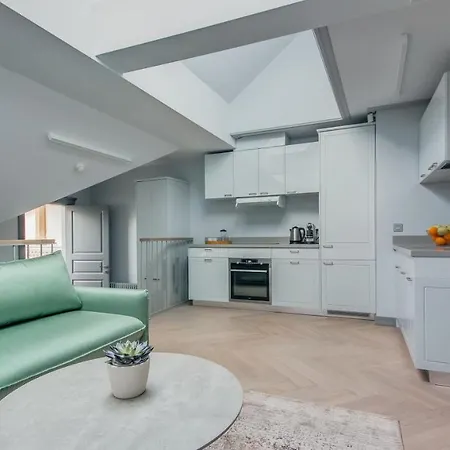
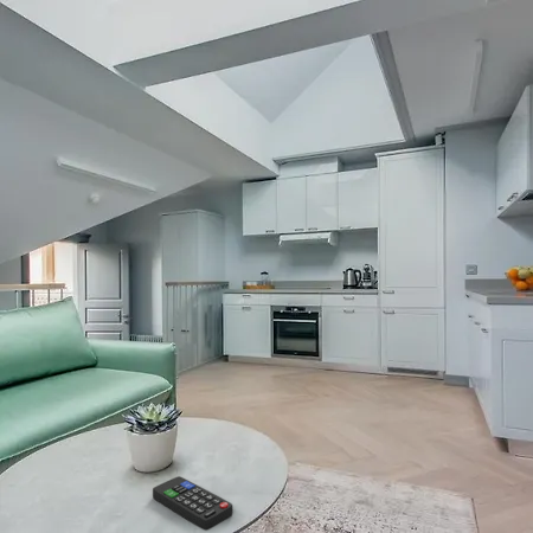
+ remote control (191, 500)
